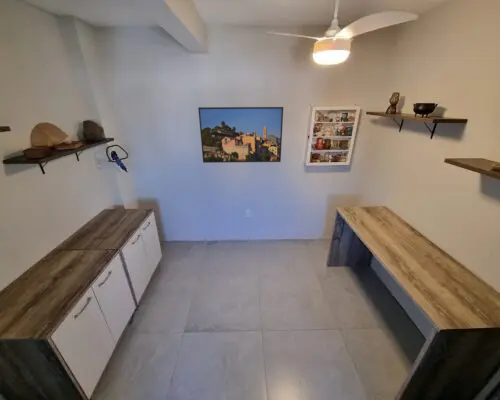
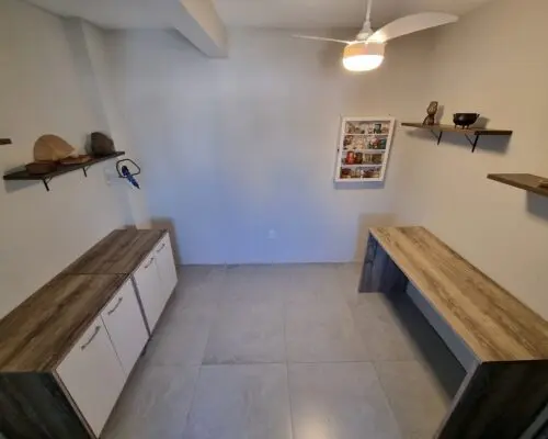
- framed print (241, 135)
